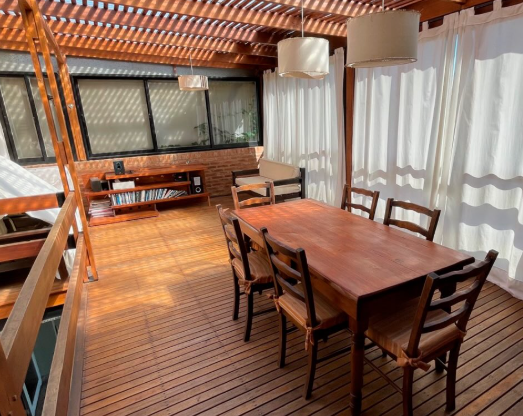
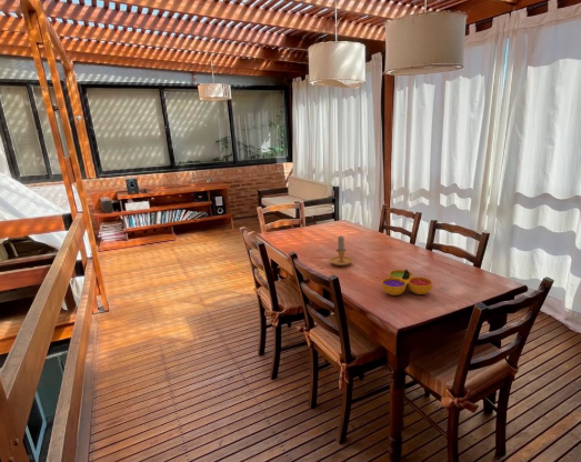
+ decorative bowl (408, 281)
+ candle (339, 250)
